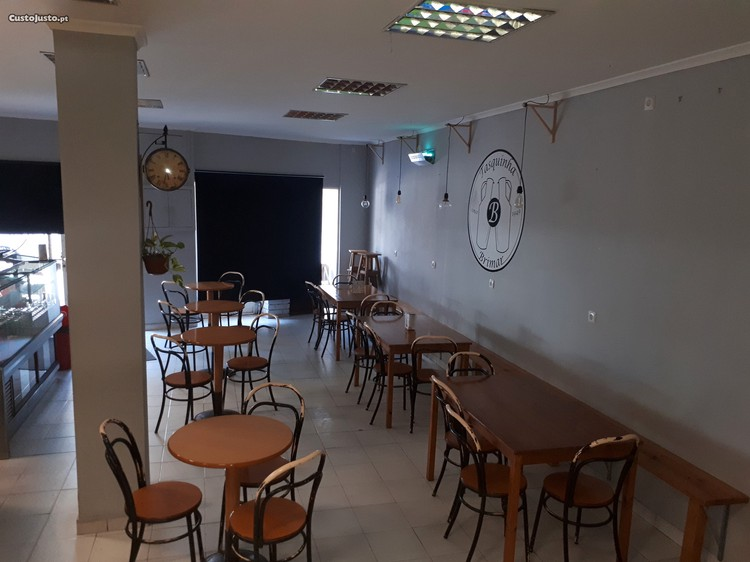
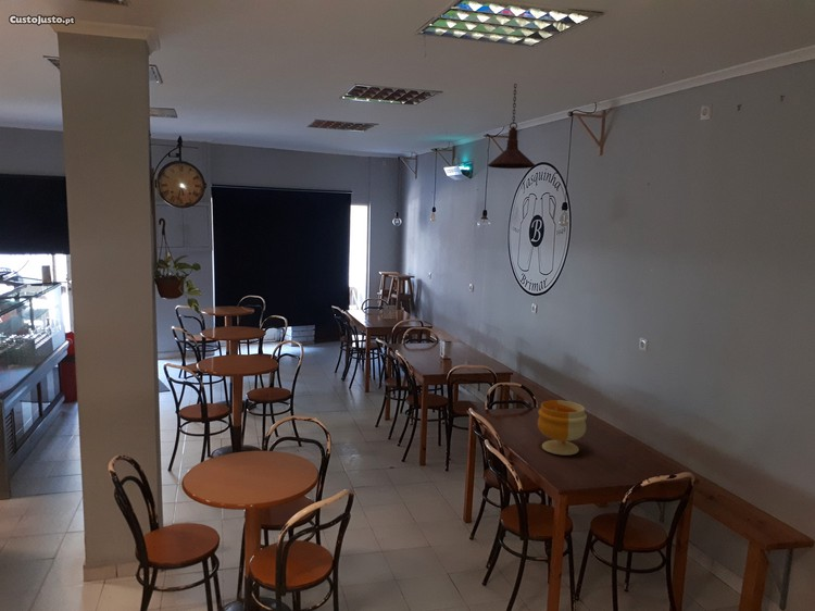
+ footed bowl (561, 427)
+ pendant light (513, 126)
